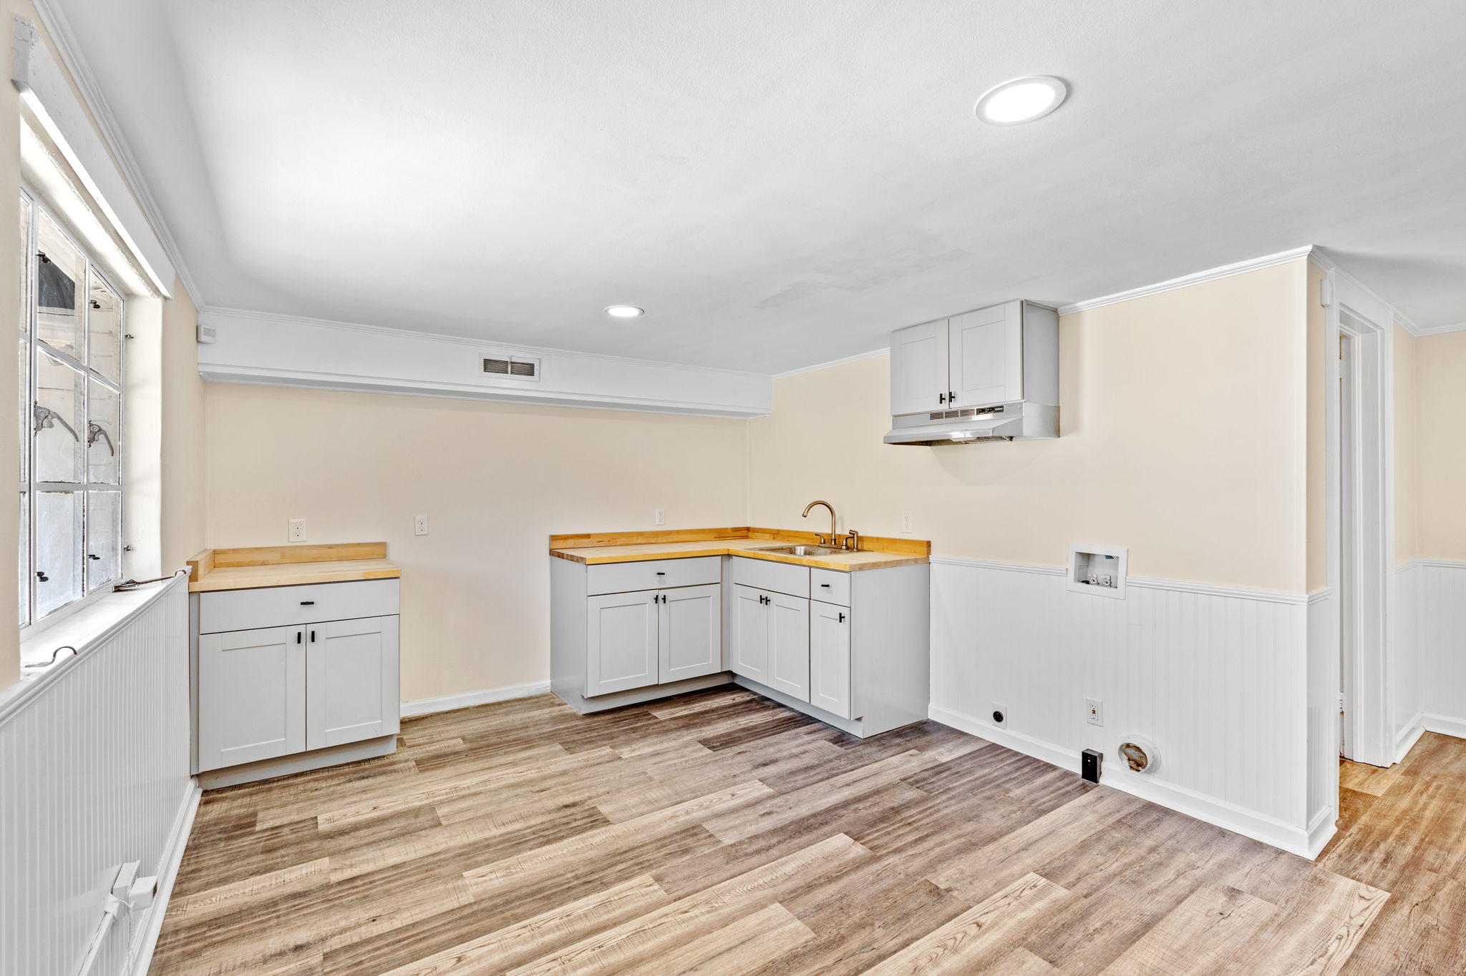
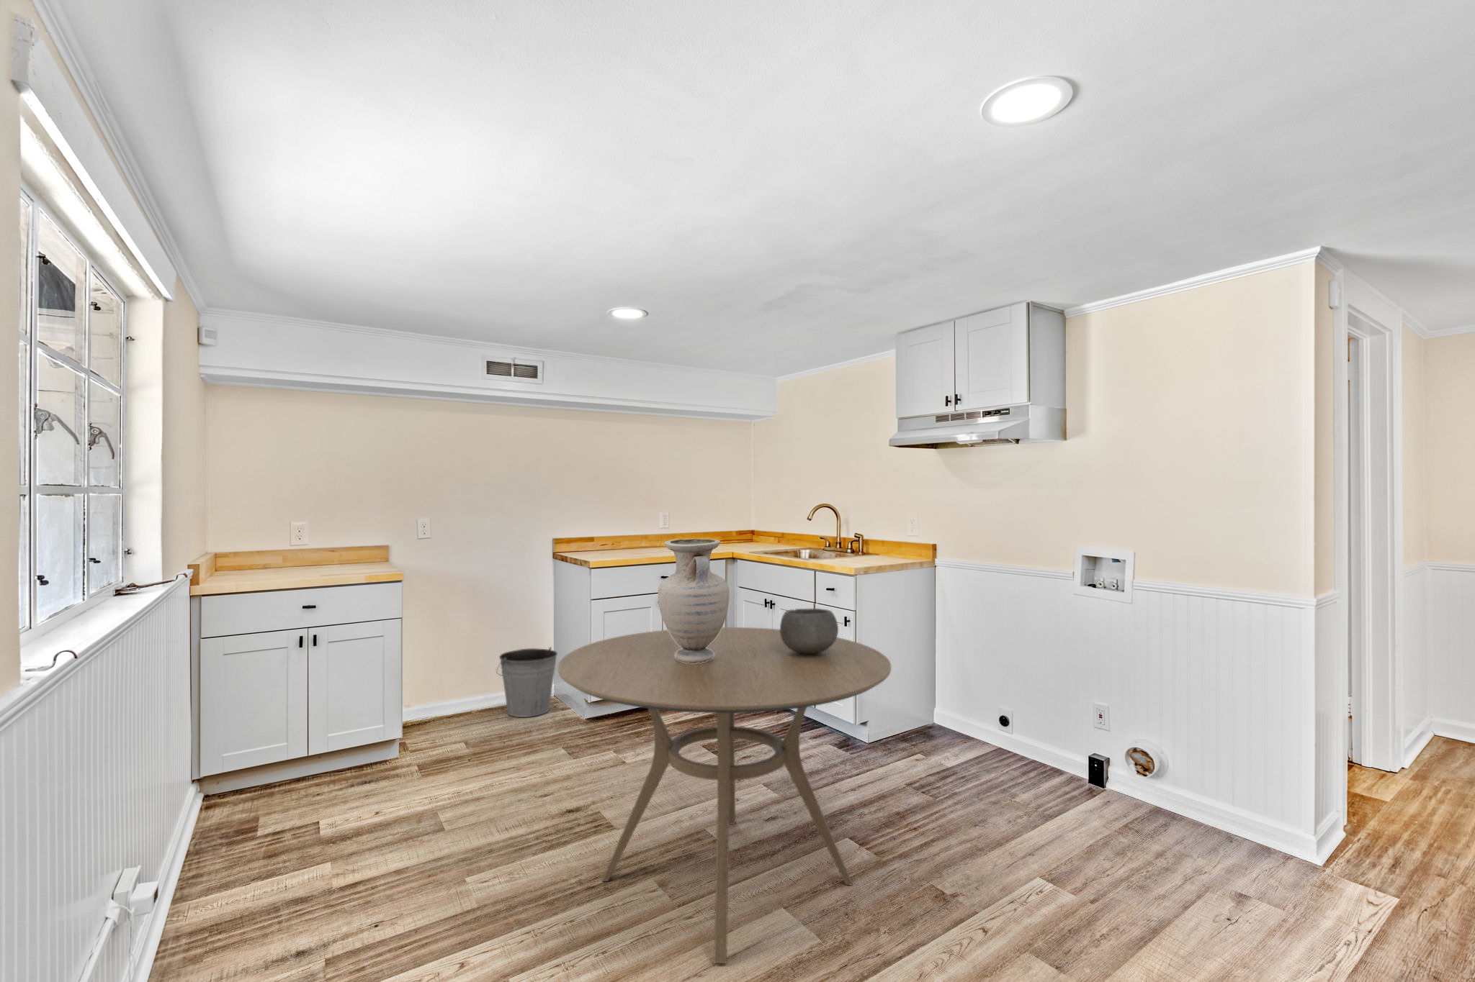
+ vase (693, 598)
+ bowl (809, 631)
+ bucket (527, 682)
+ dining table (725, 768)
